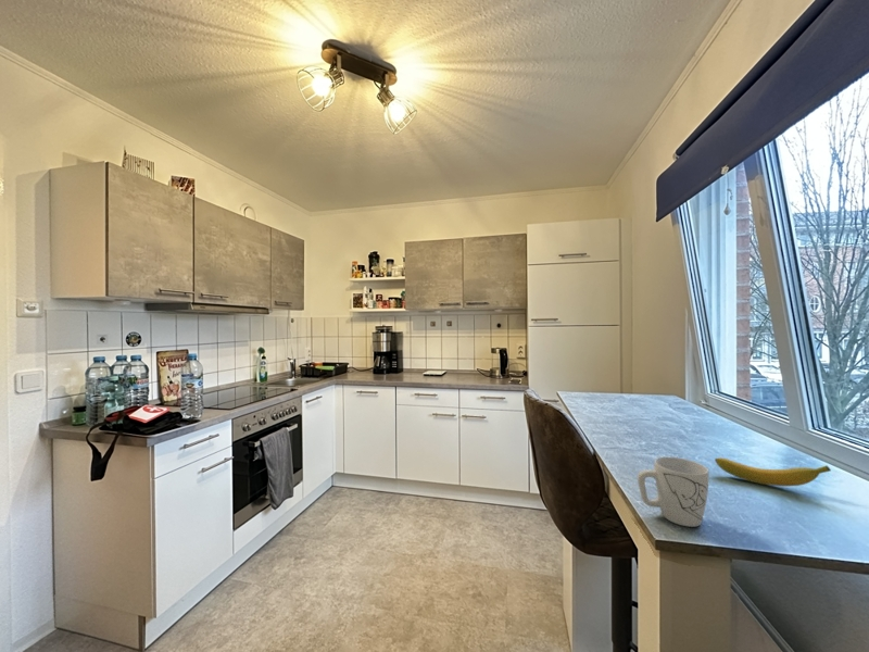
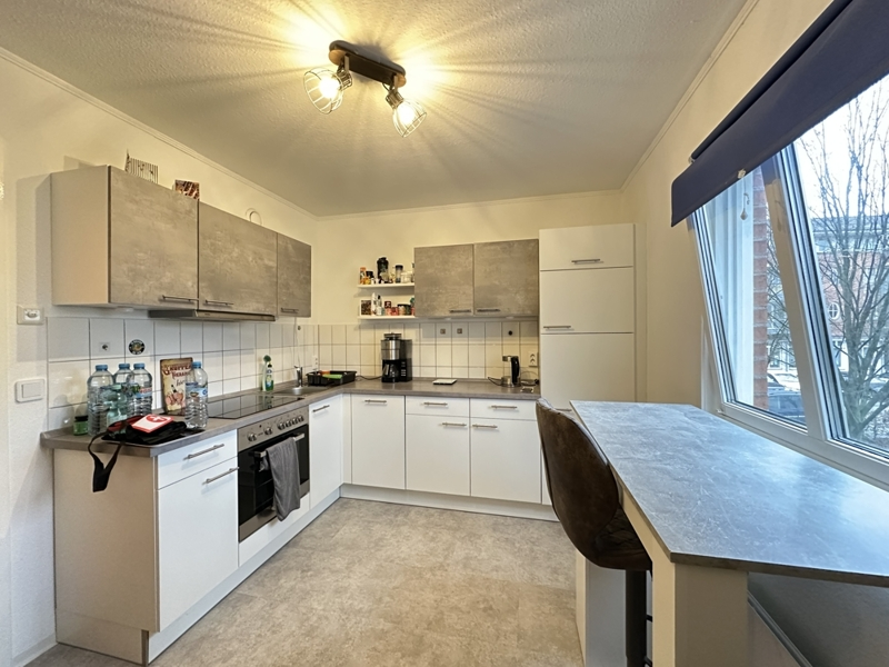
- mug (671, 490)
- banana (768, 469)
